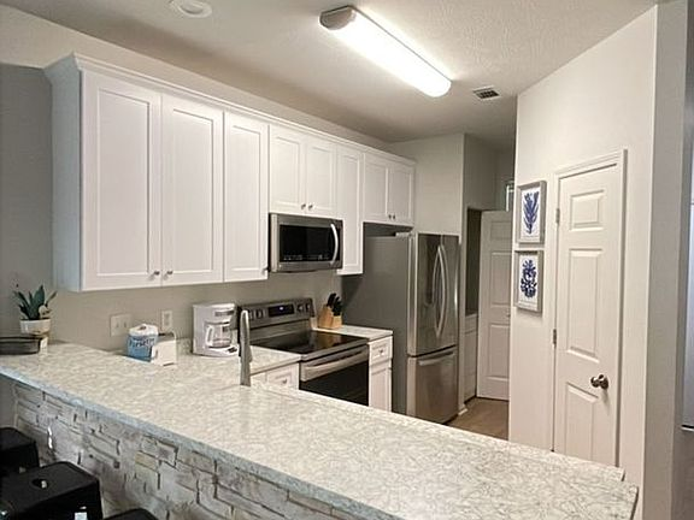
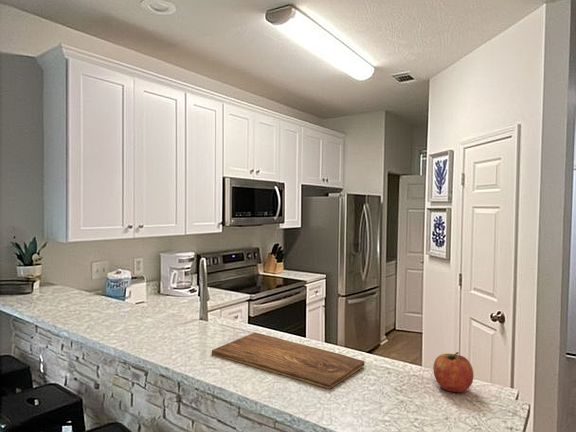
+ cutting board (286, 356)
+ fruit (452, 370)
